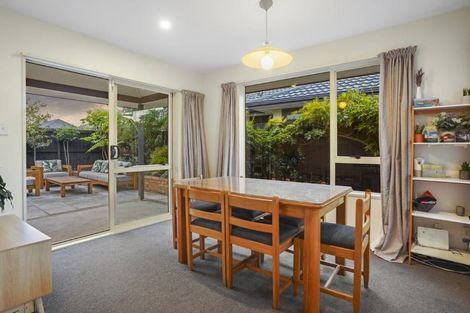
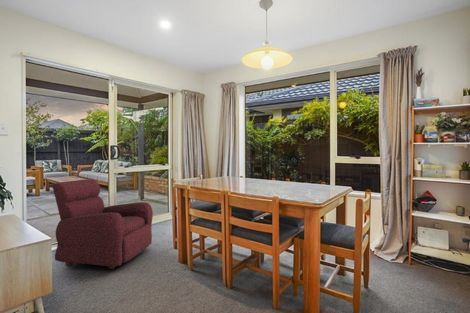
+ armchair (105, 219)
